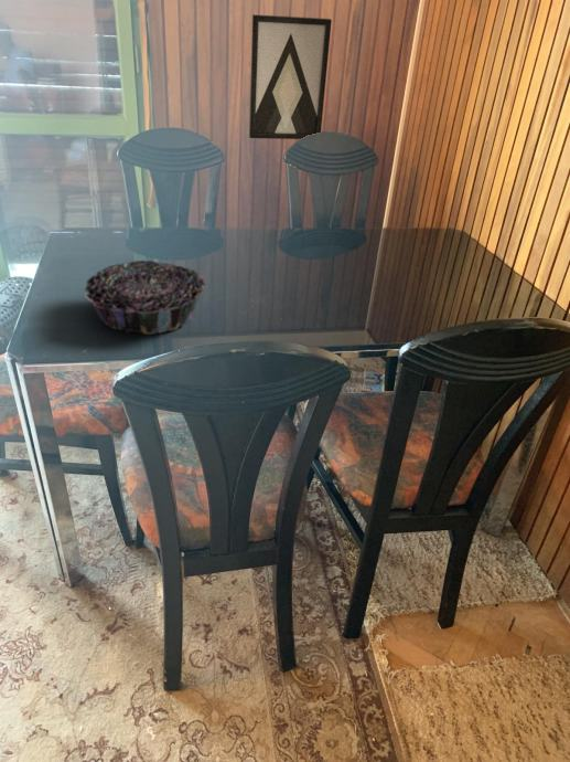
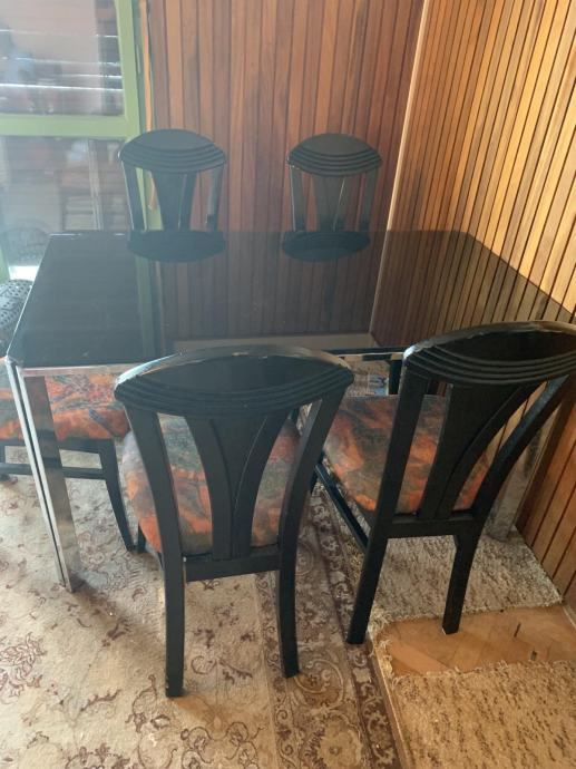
- wall art (288, 81)
- decorative bowl (147, 299)
